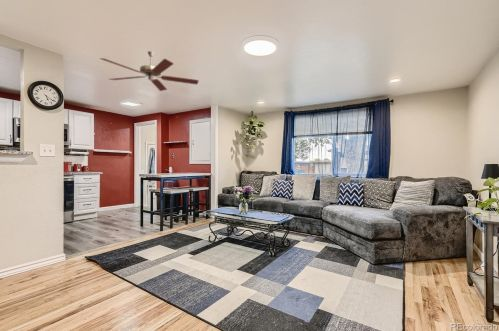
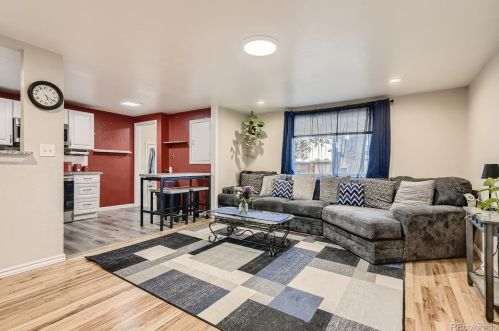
- ceiling fan (154, 66)
